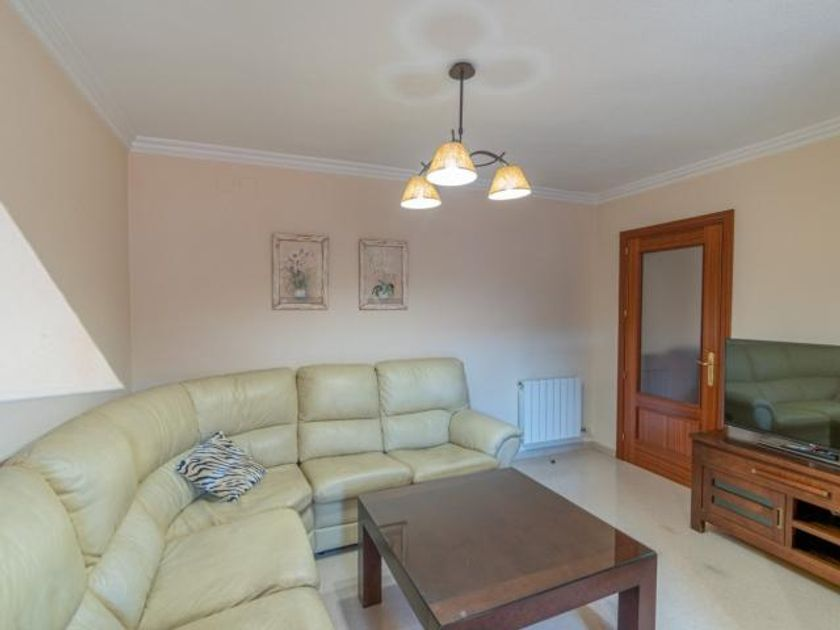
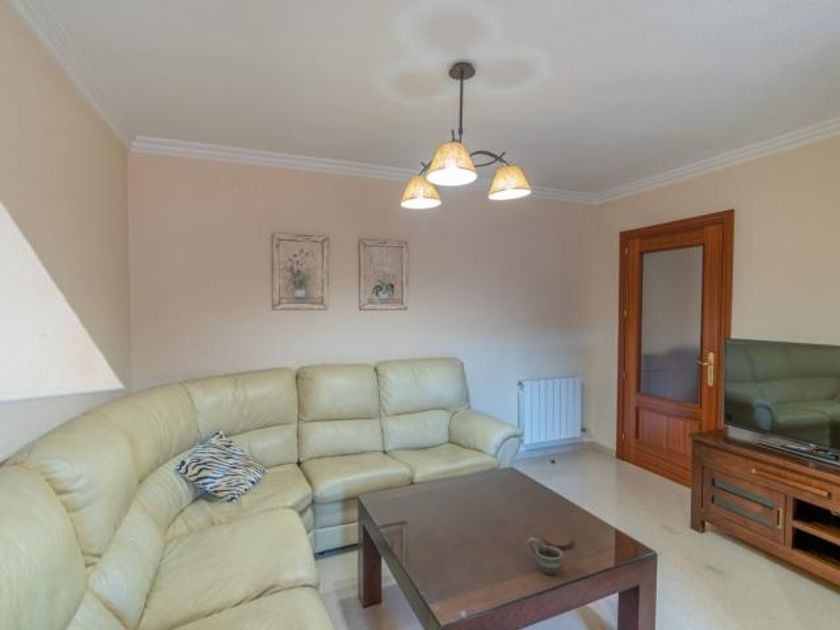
+ cup (546, 556)
+ coaster (557, 540)
